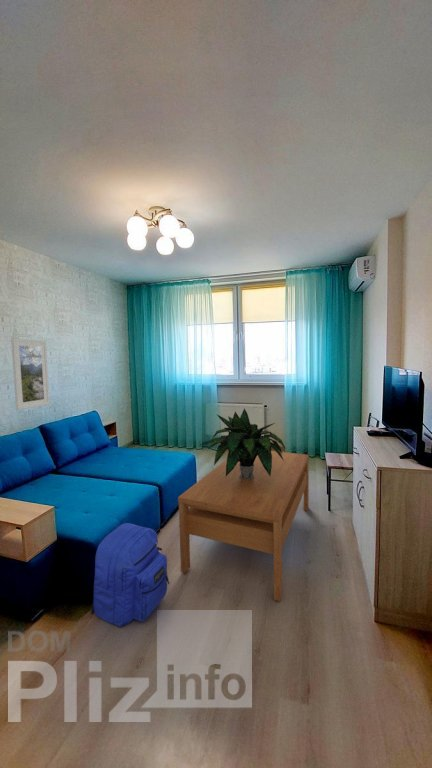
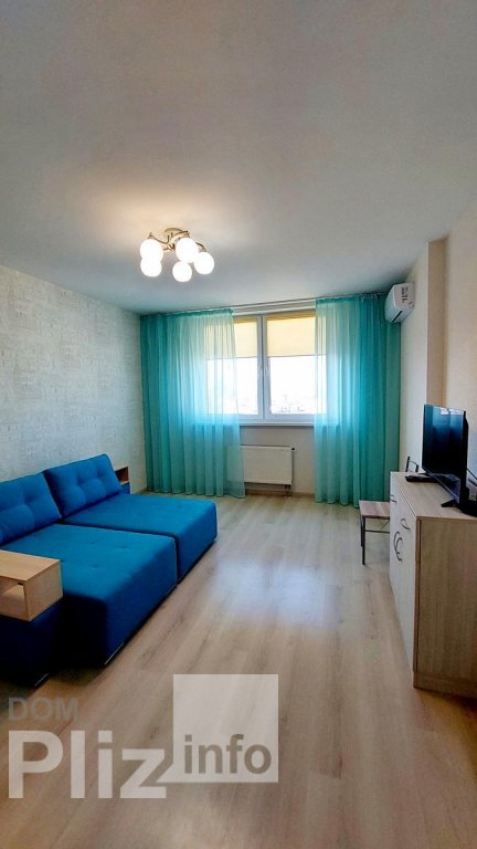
- coffee table (255, 503)
- potted plant (243, 442)
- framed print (31, 373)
- backpack (134, 566)
